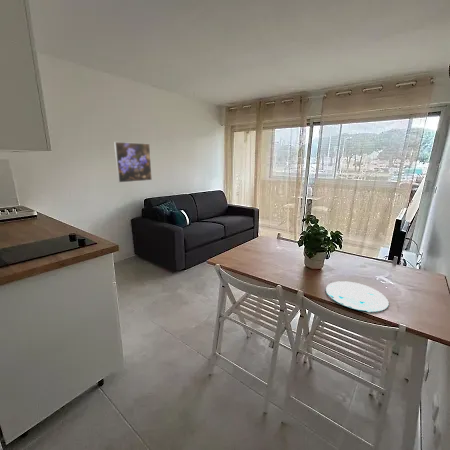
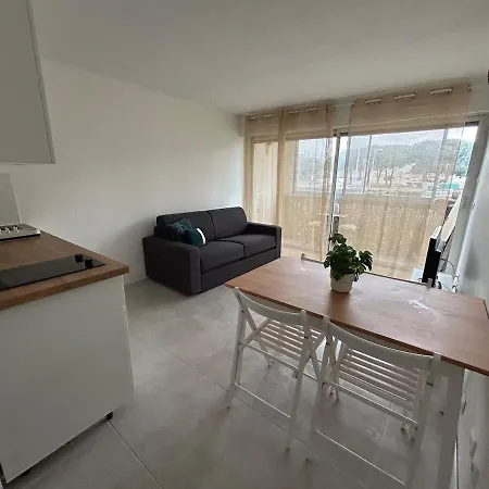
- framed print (134, 162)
- plate (356, 292)
